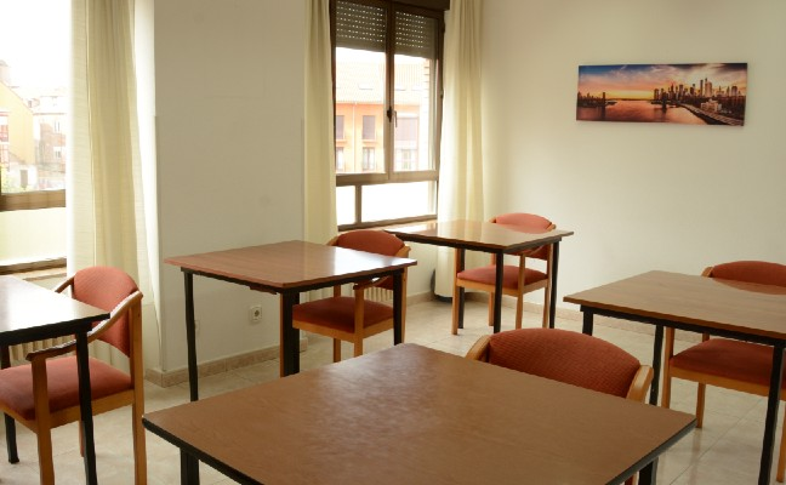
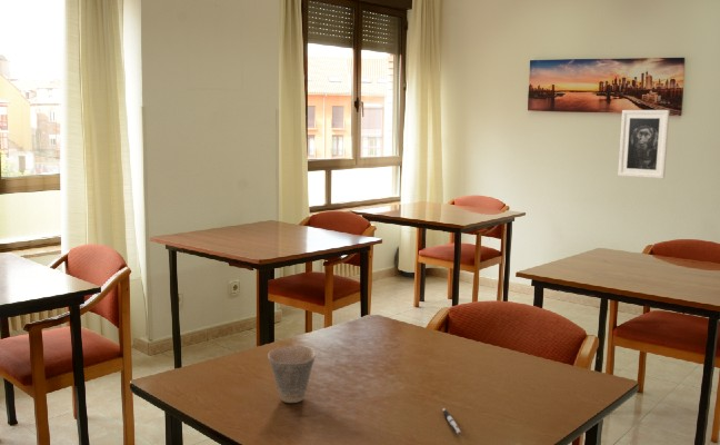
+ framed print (642, 144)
+ pen (450, 419)
+ cup (291, 376)
